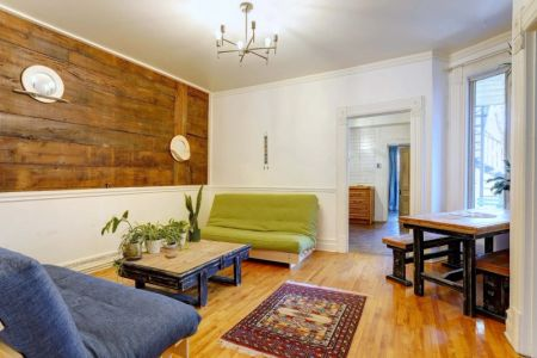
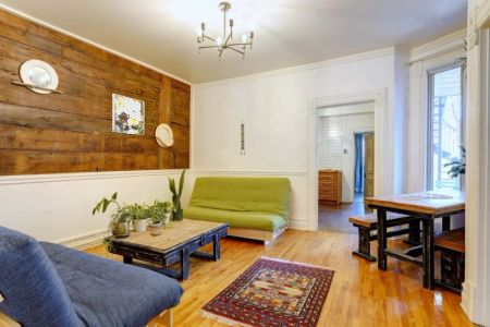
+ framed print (128, 116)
